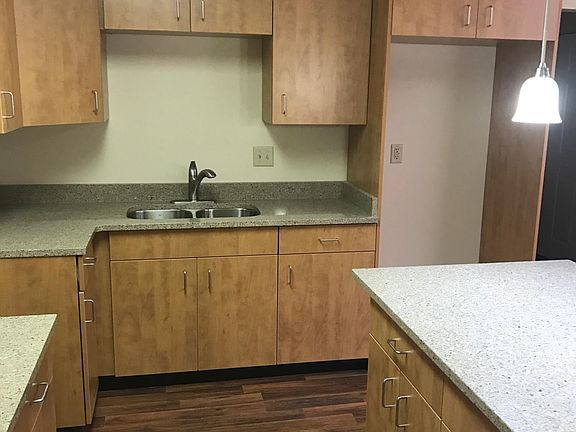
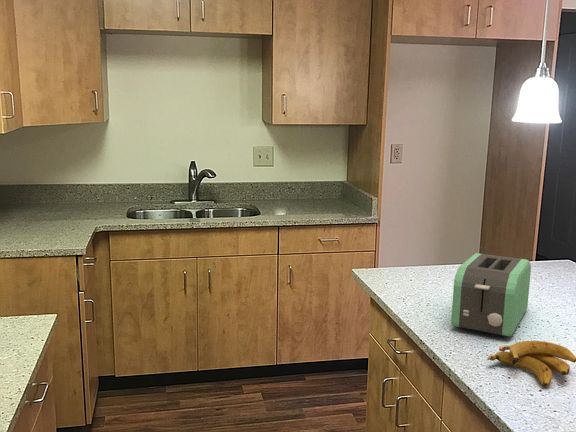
+ toaster (492, 291)
+ banana (532, 360)
